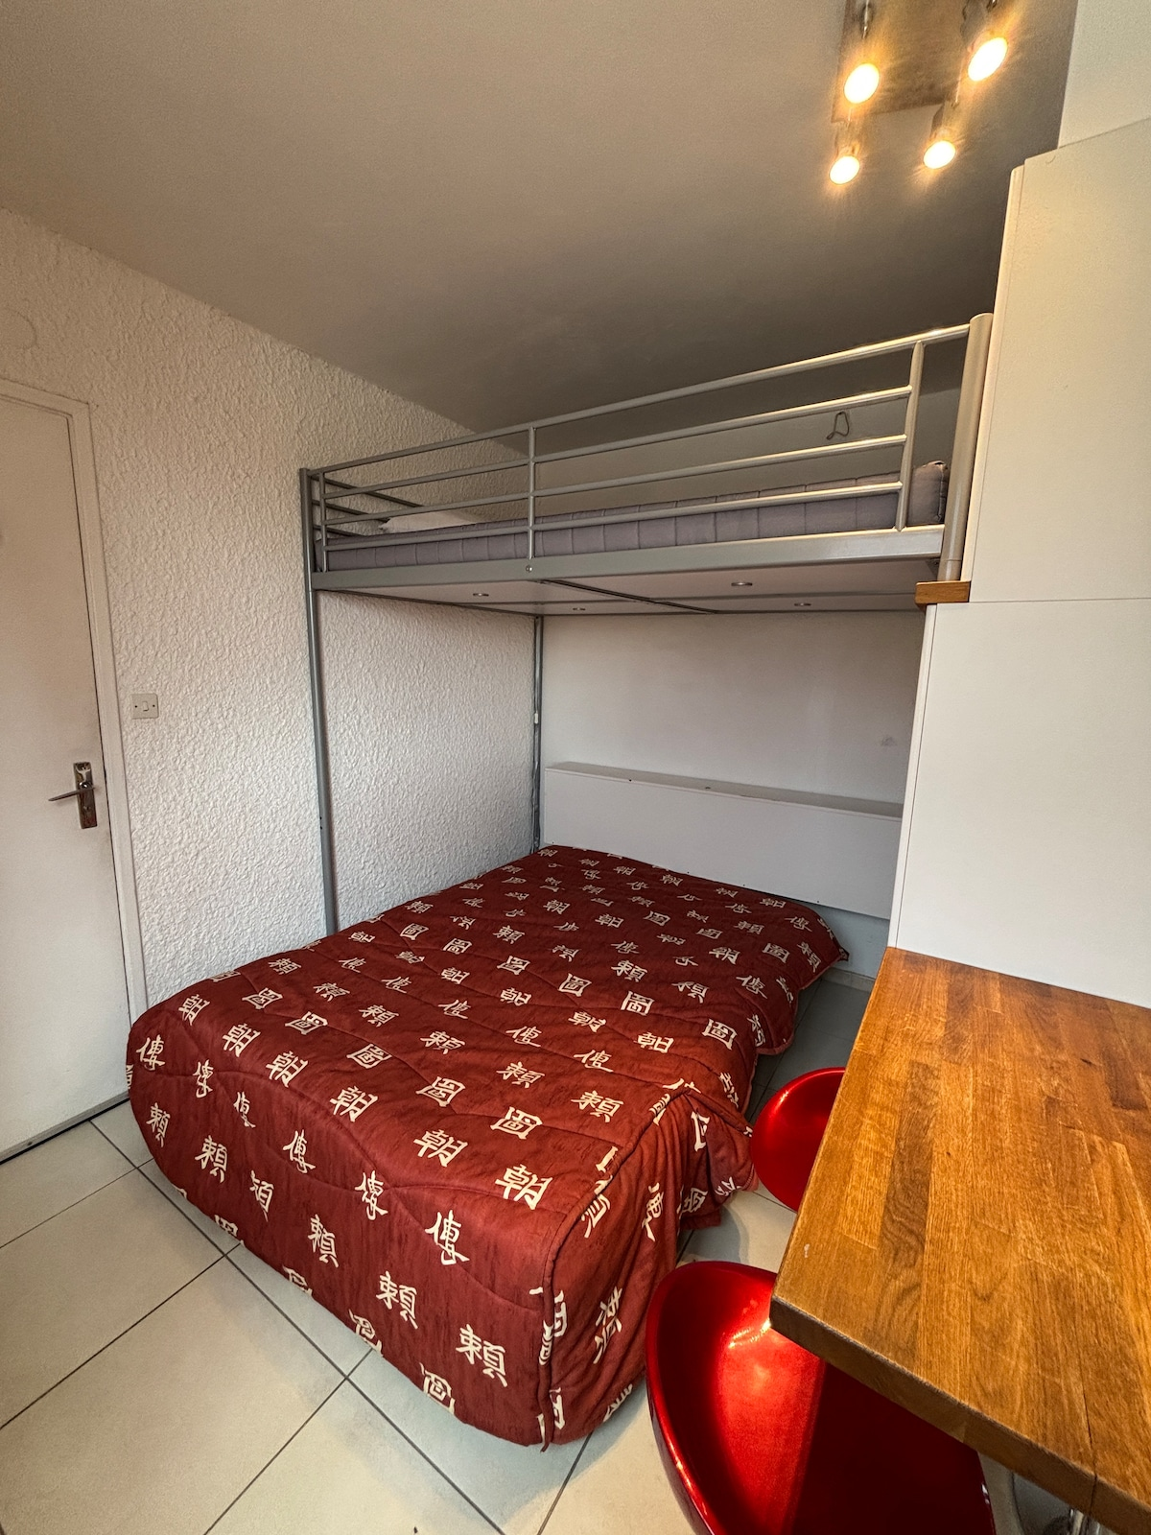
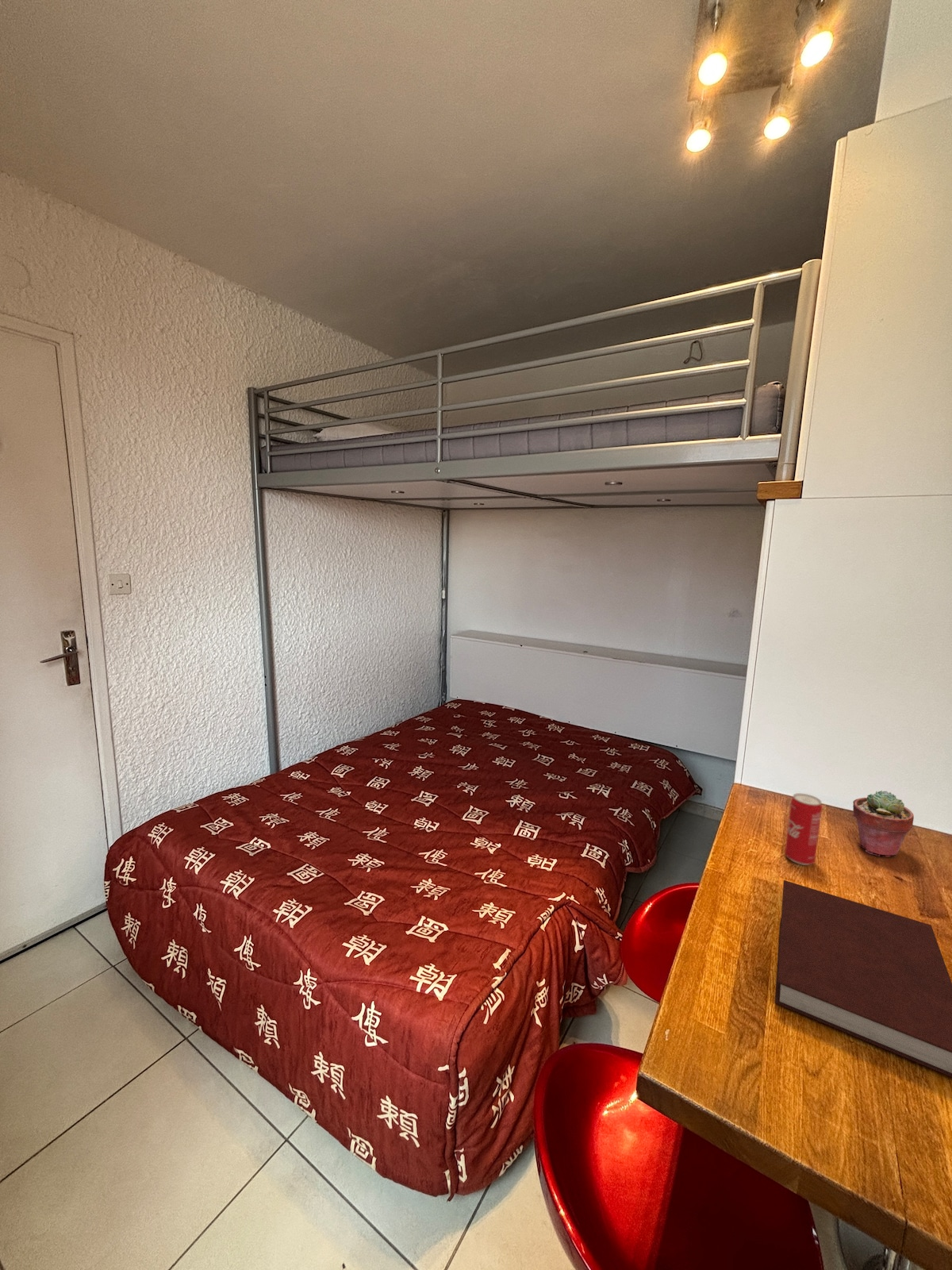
+ notebook (859, 961)
+ beverage can (803, 829)
+ potted succulent (881, 820)
